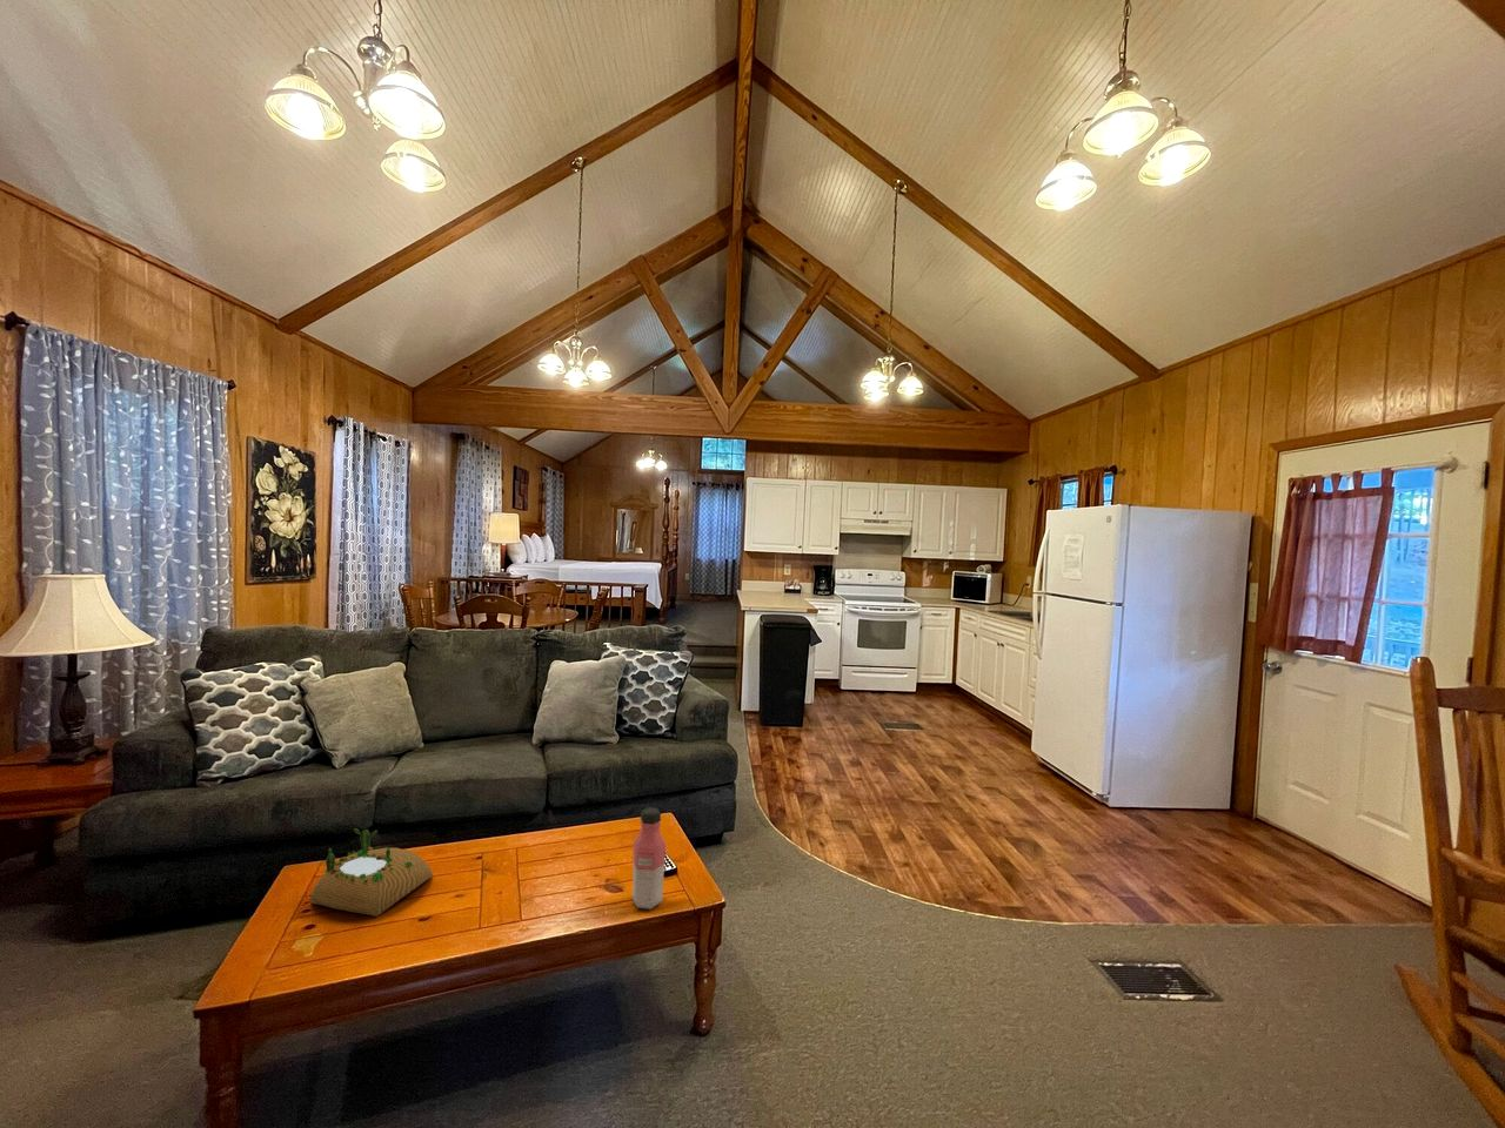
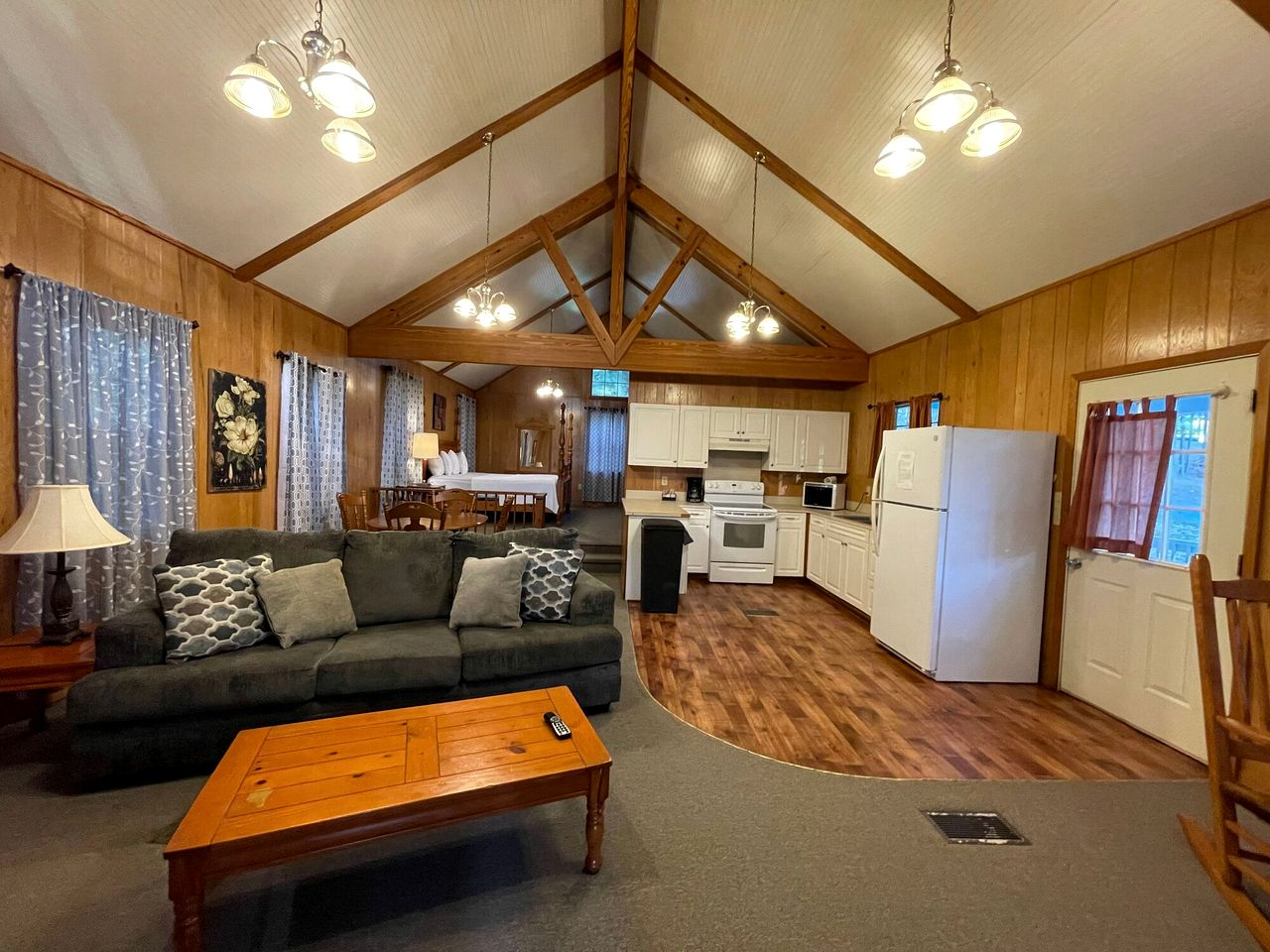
- water bottle (649, 855)
- succulent planter (376, 861)
